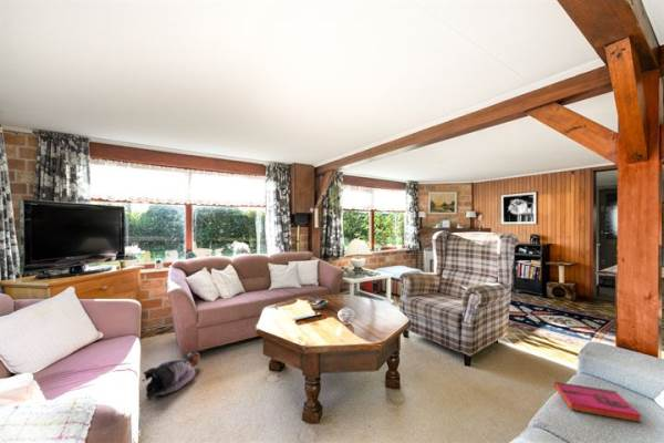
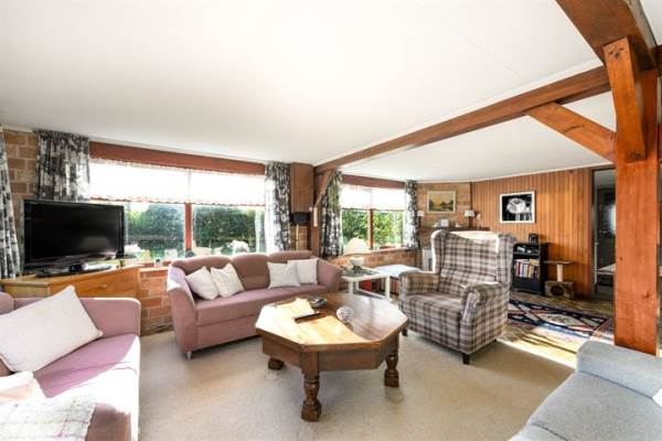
- hardback book (593, 400)
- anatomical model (175, 368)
